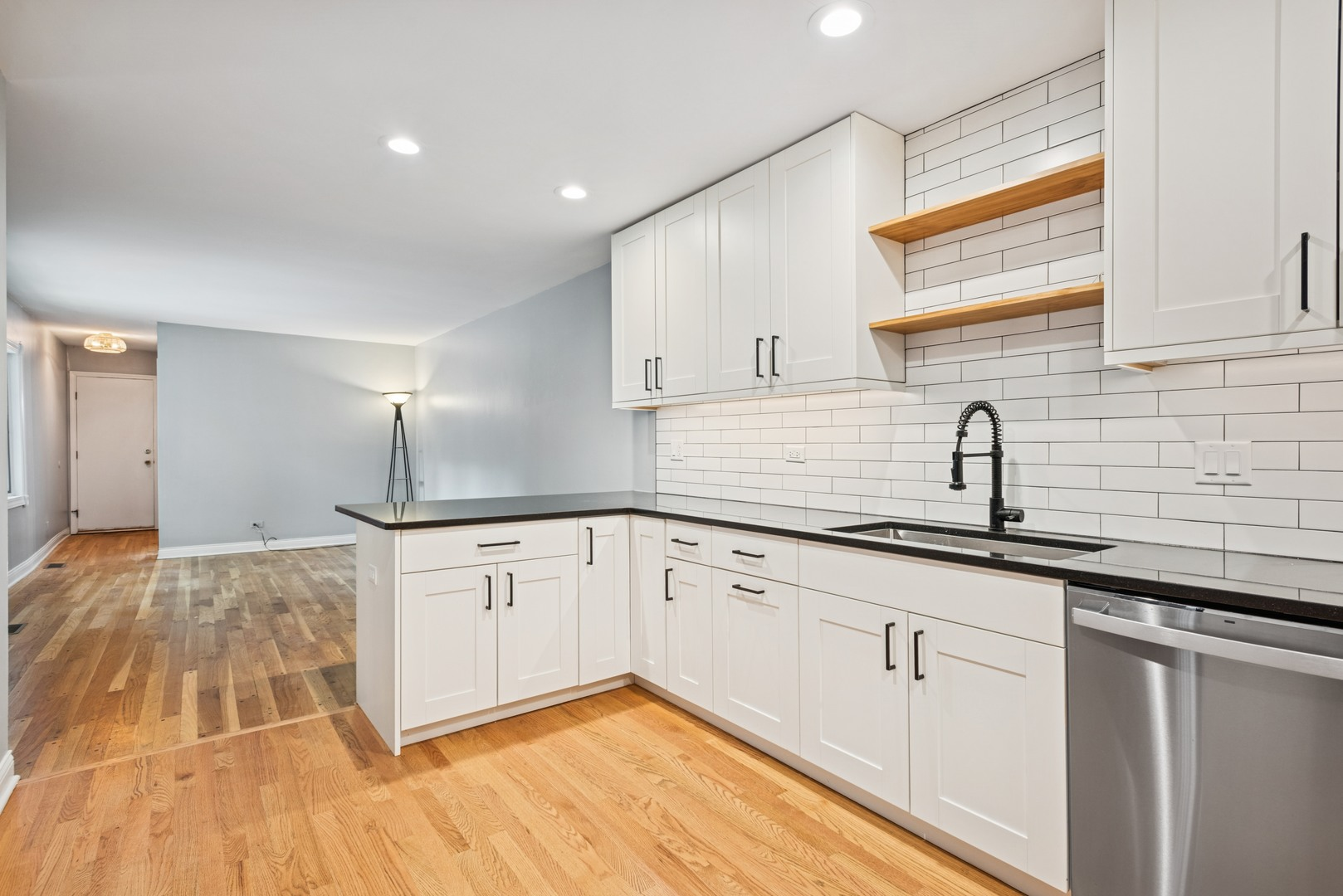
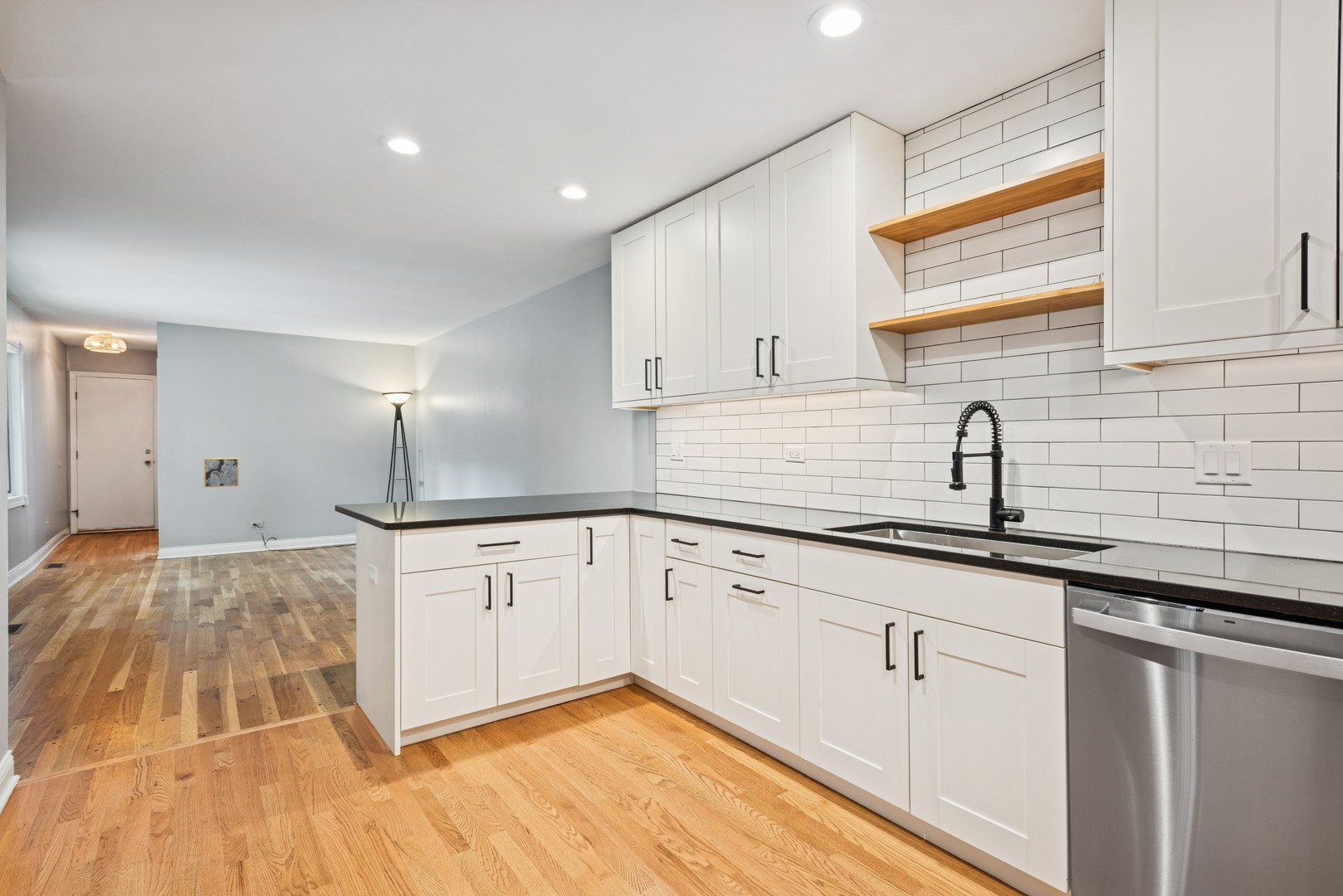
+ wall art (221, 472)
